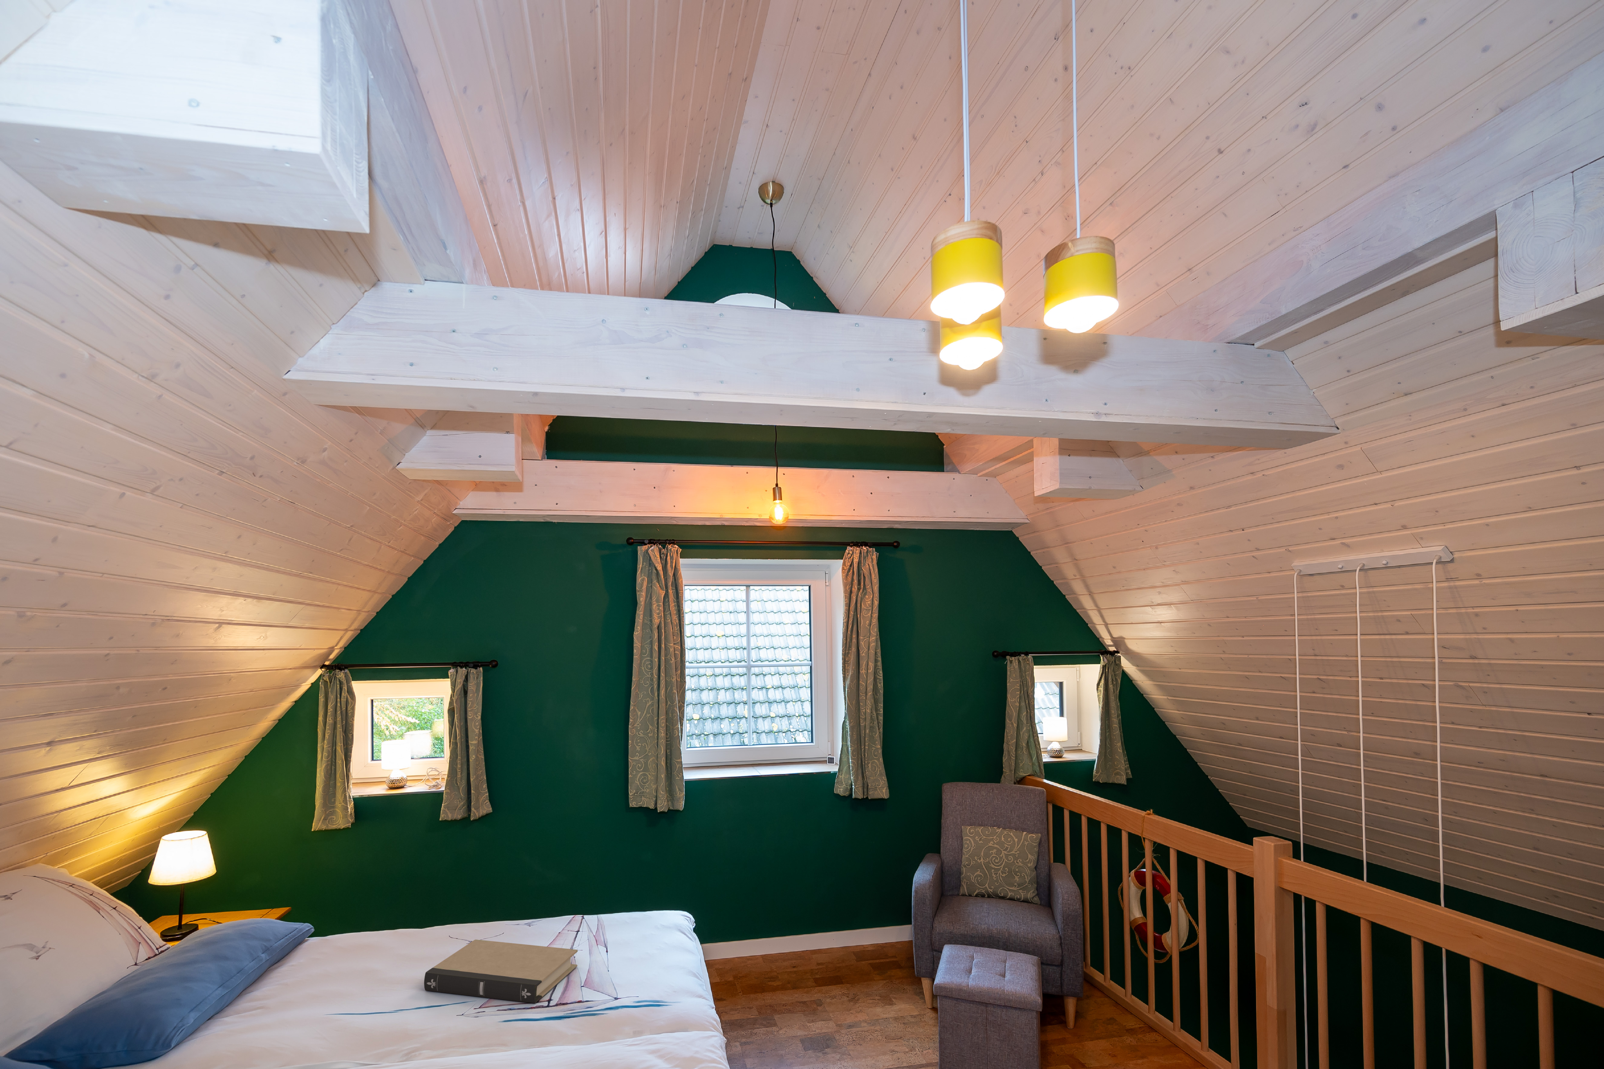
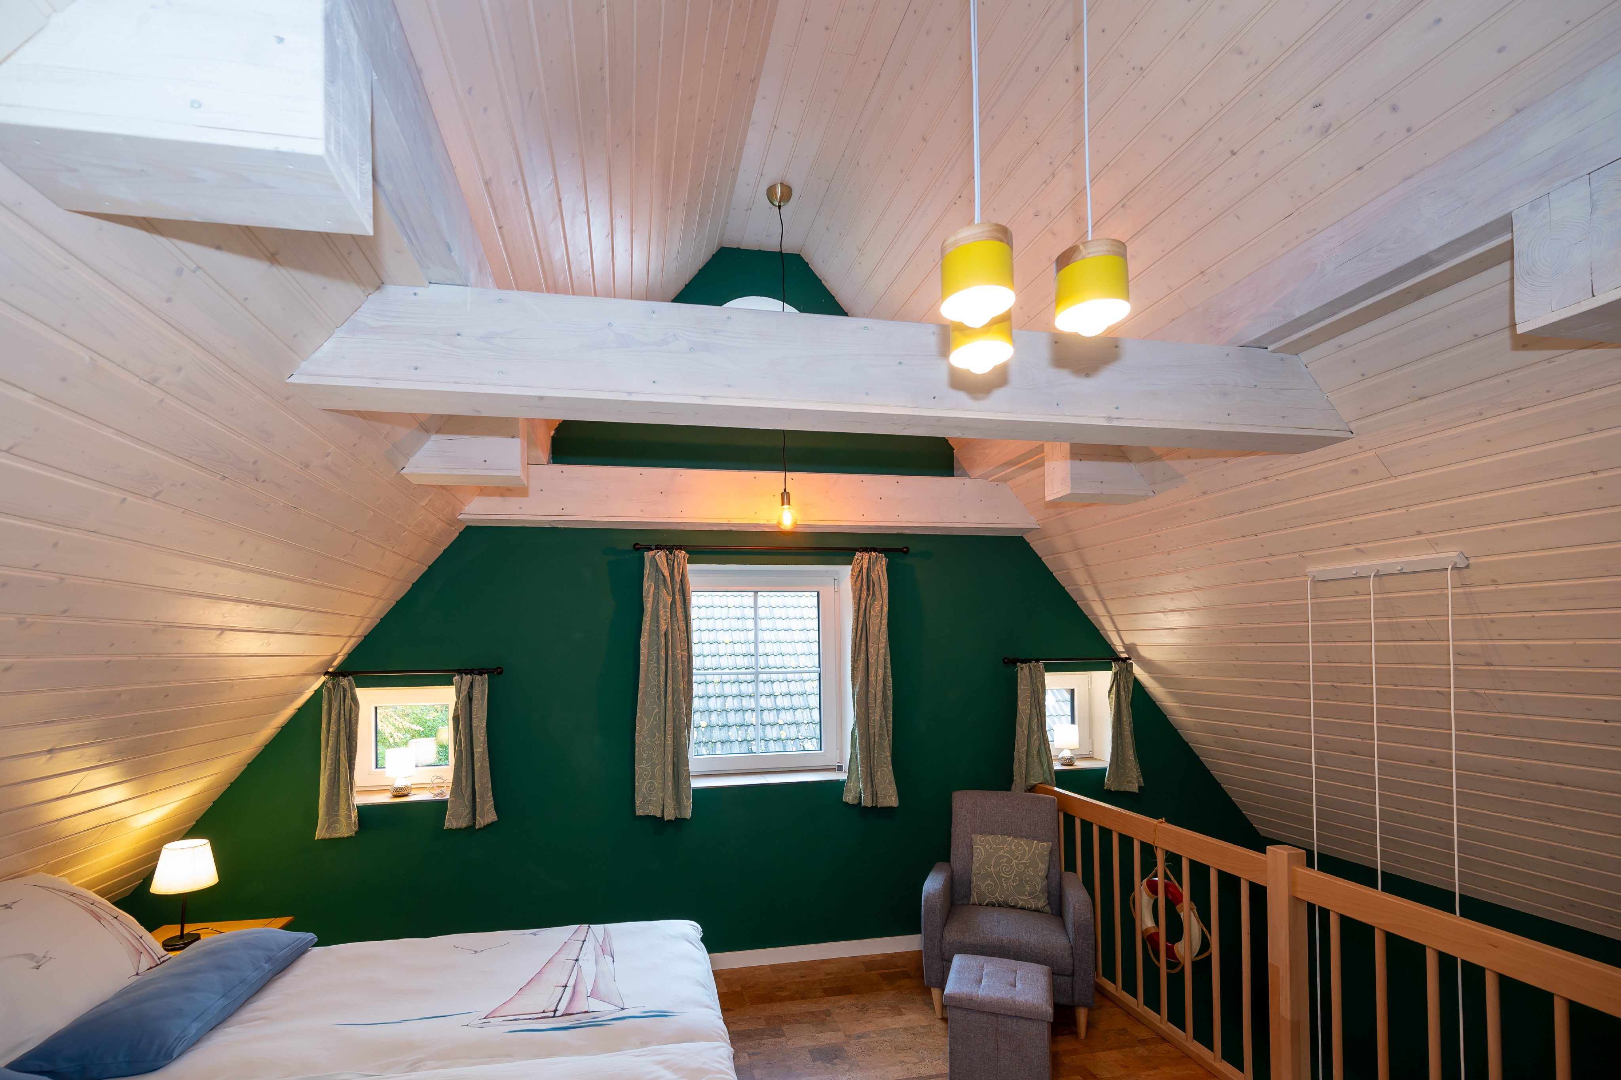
- book (502, 970)
